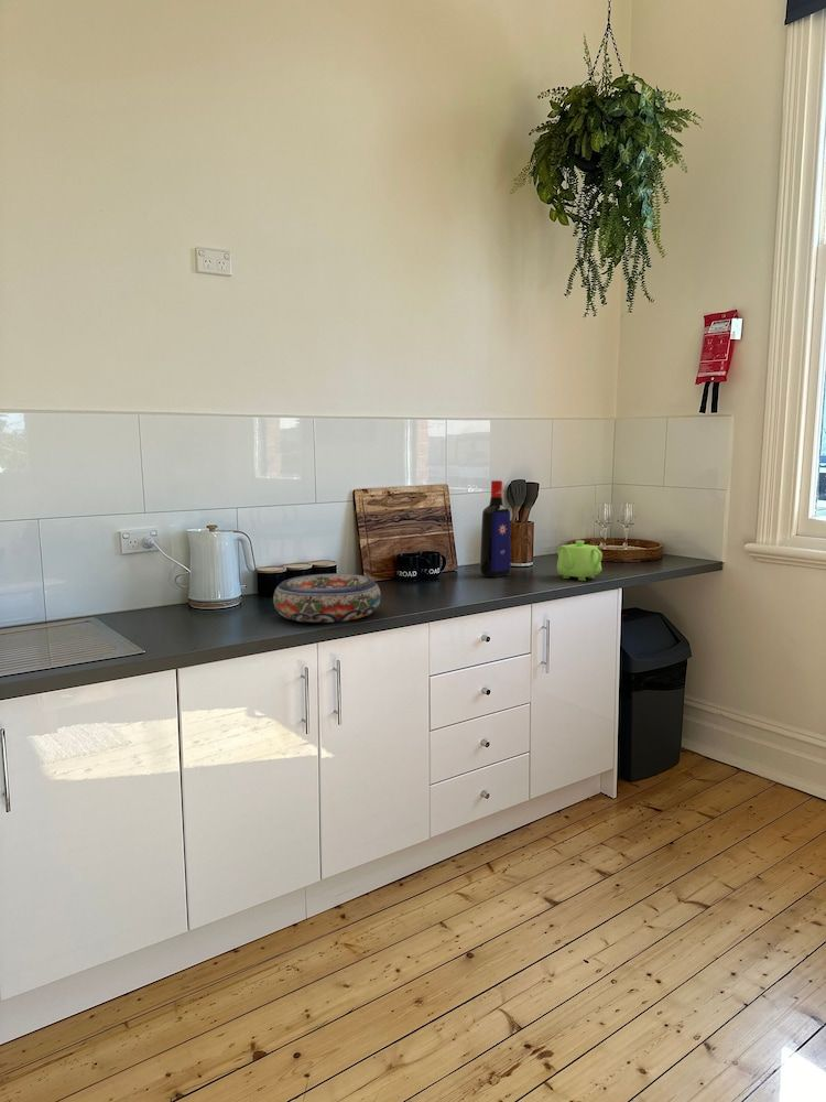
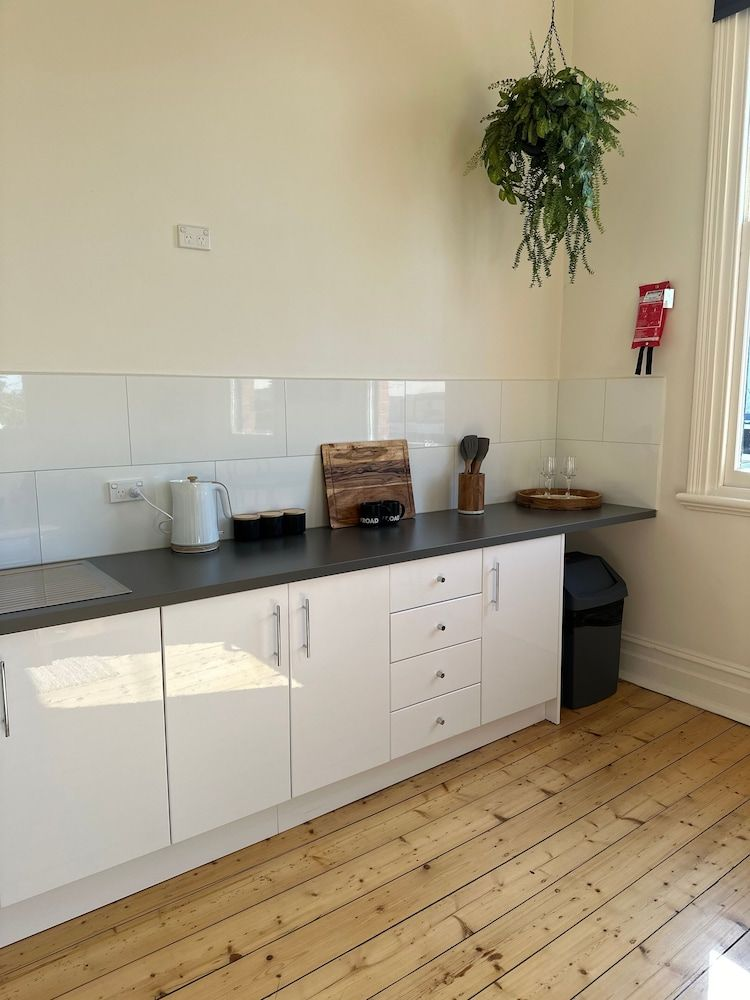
- teapot (577, 559)
- bowl (327, 597)
- liquor bottle (496, 528)
